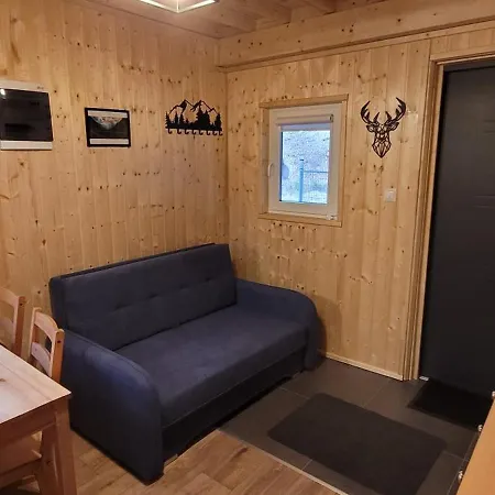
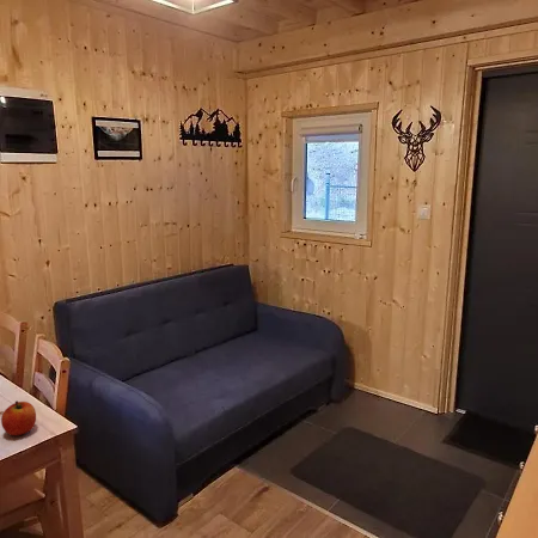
+ apple (19, 416)
